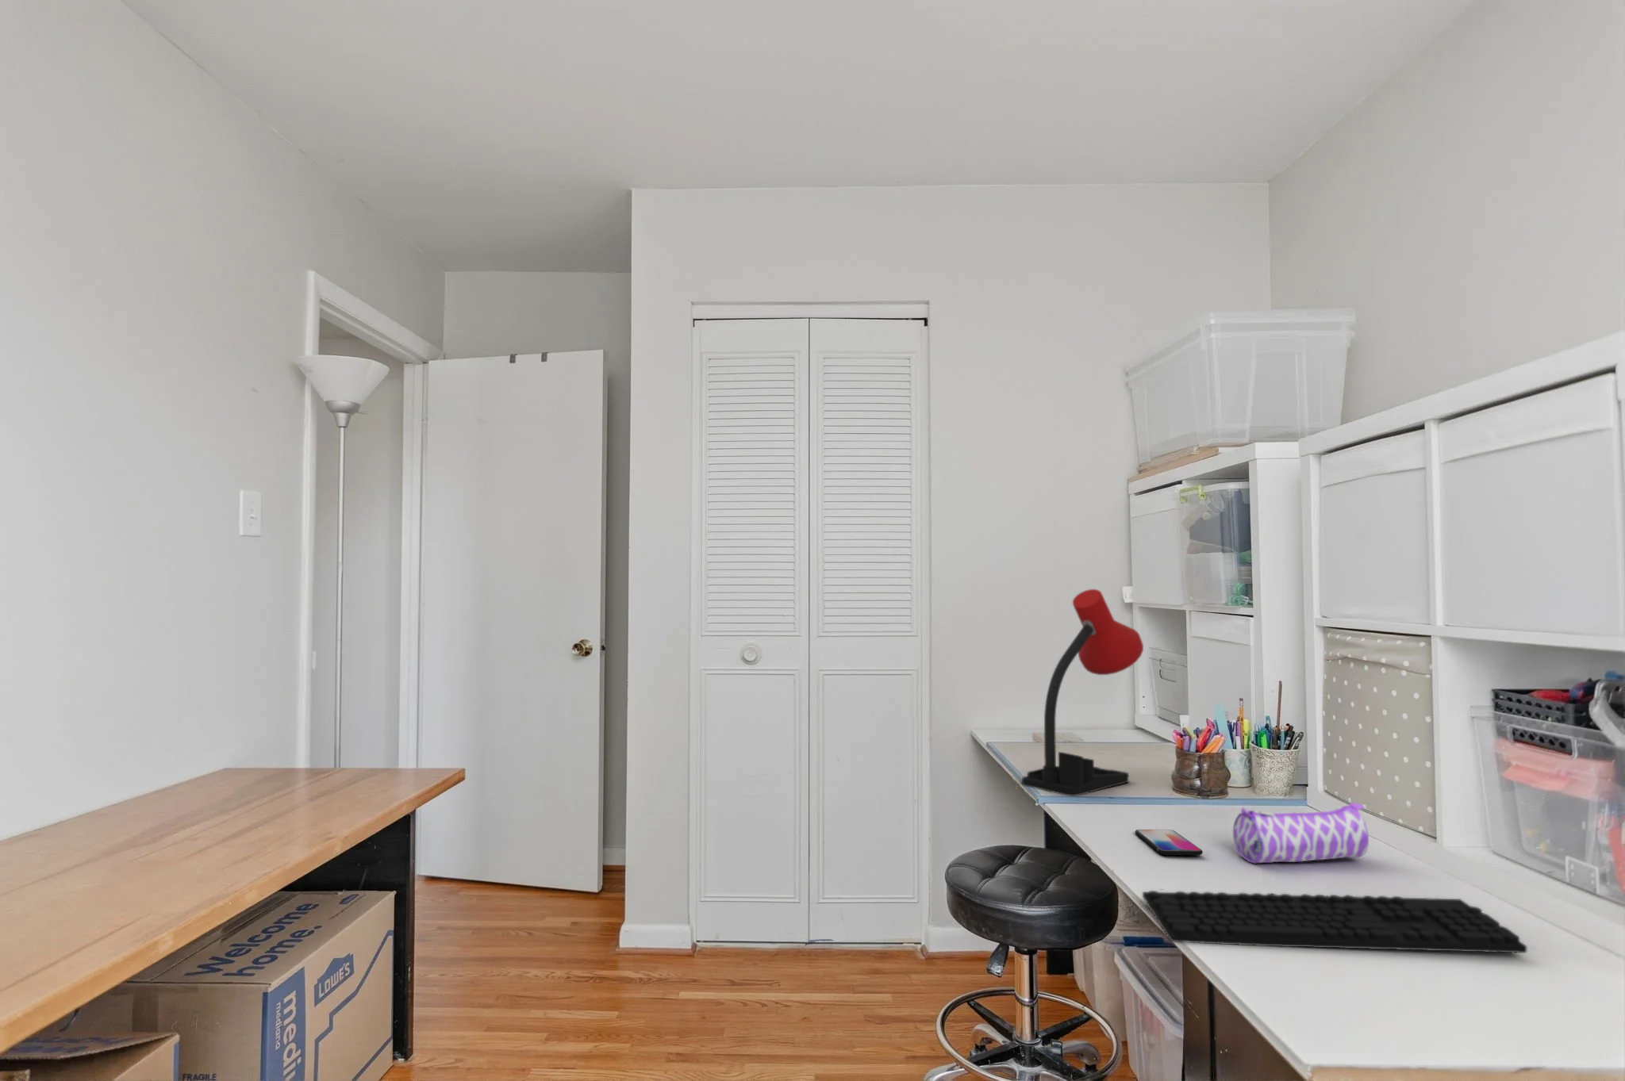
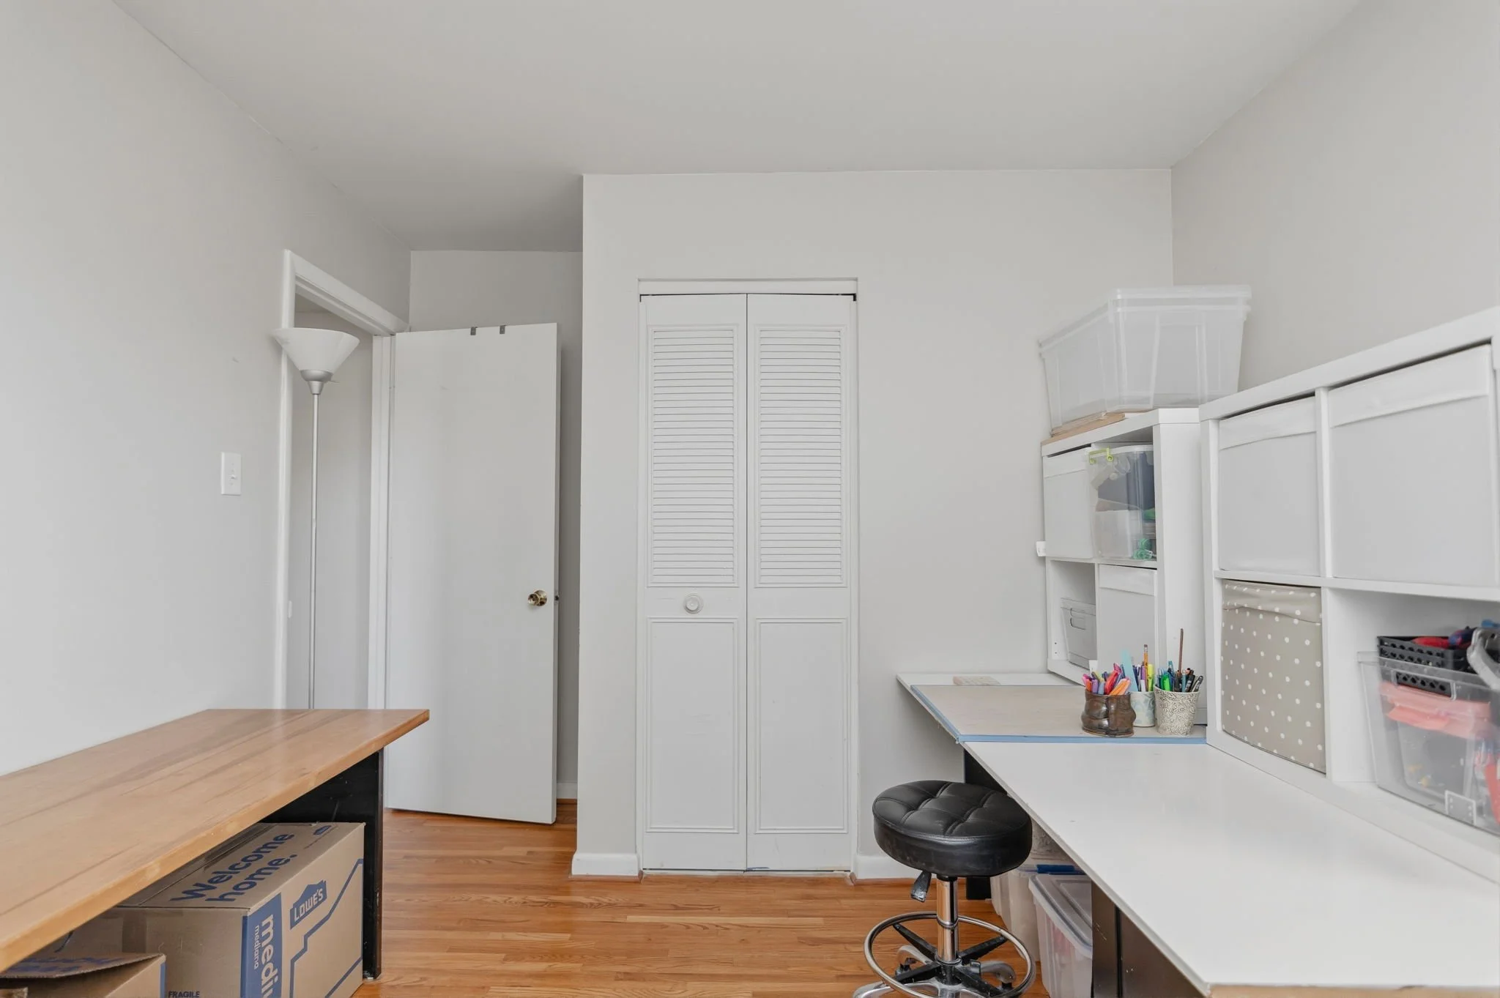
- keyboard (1322, 918)
- desk lamp (1089, 672)
- smartphone (1167, 841)
- pencil case (1298, 832)
